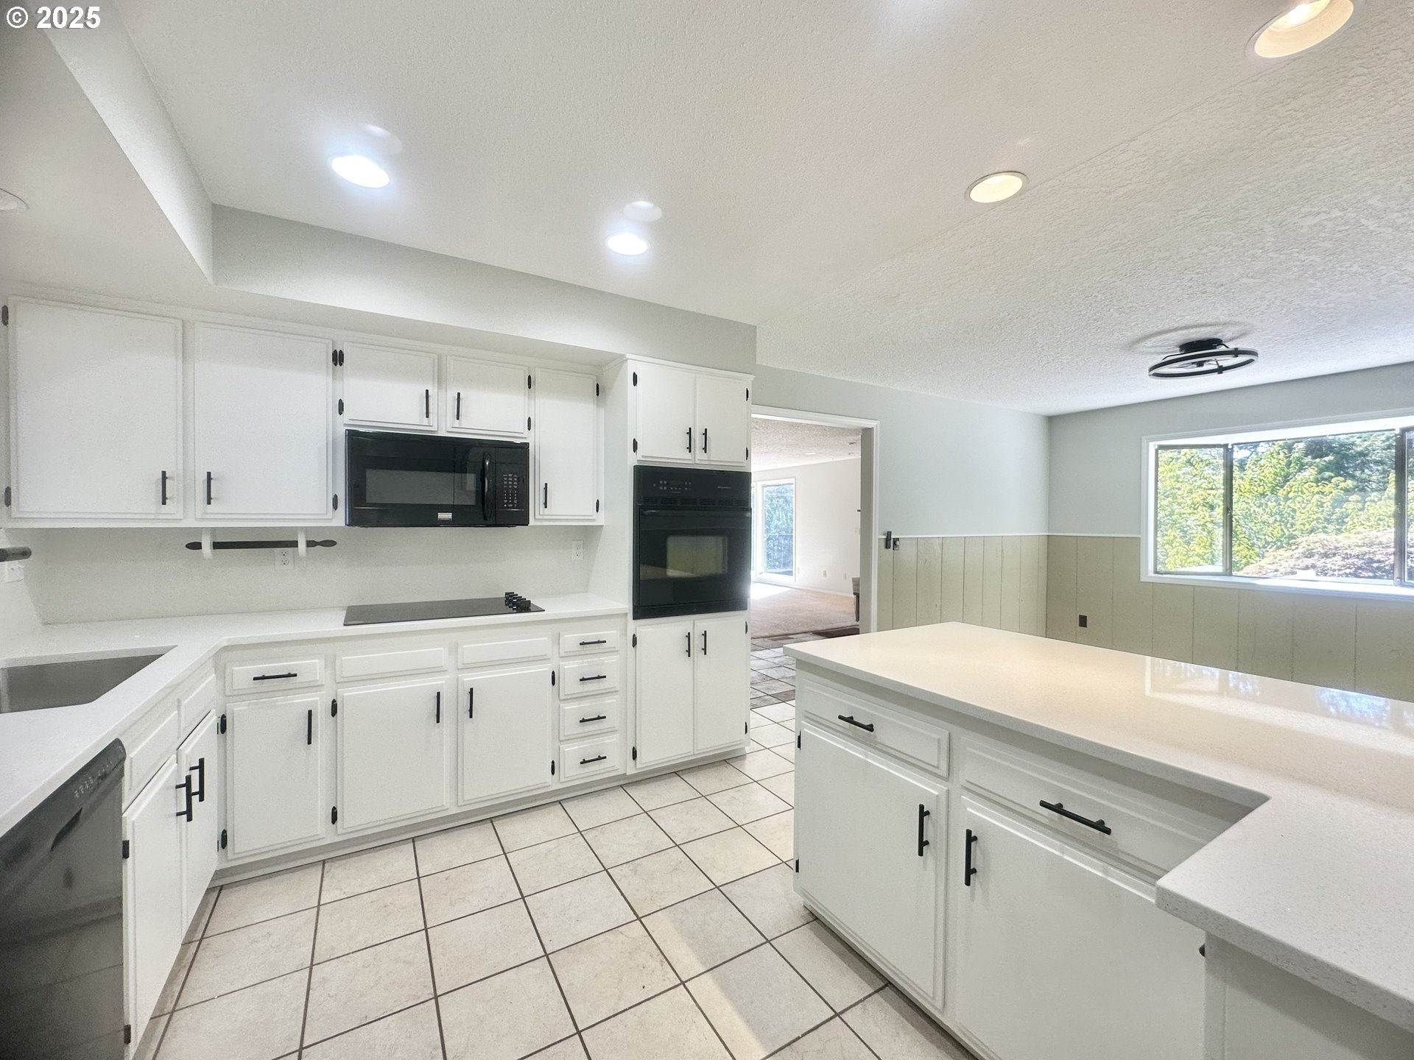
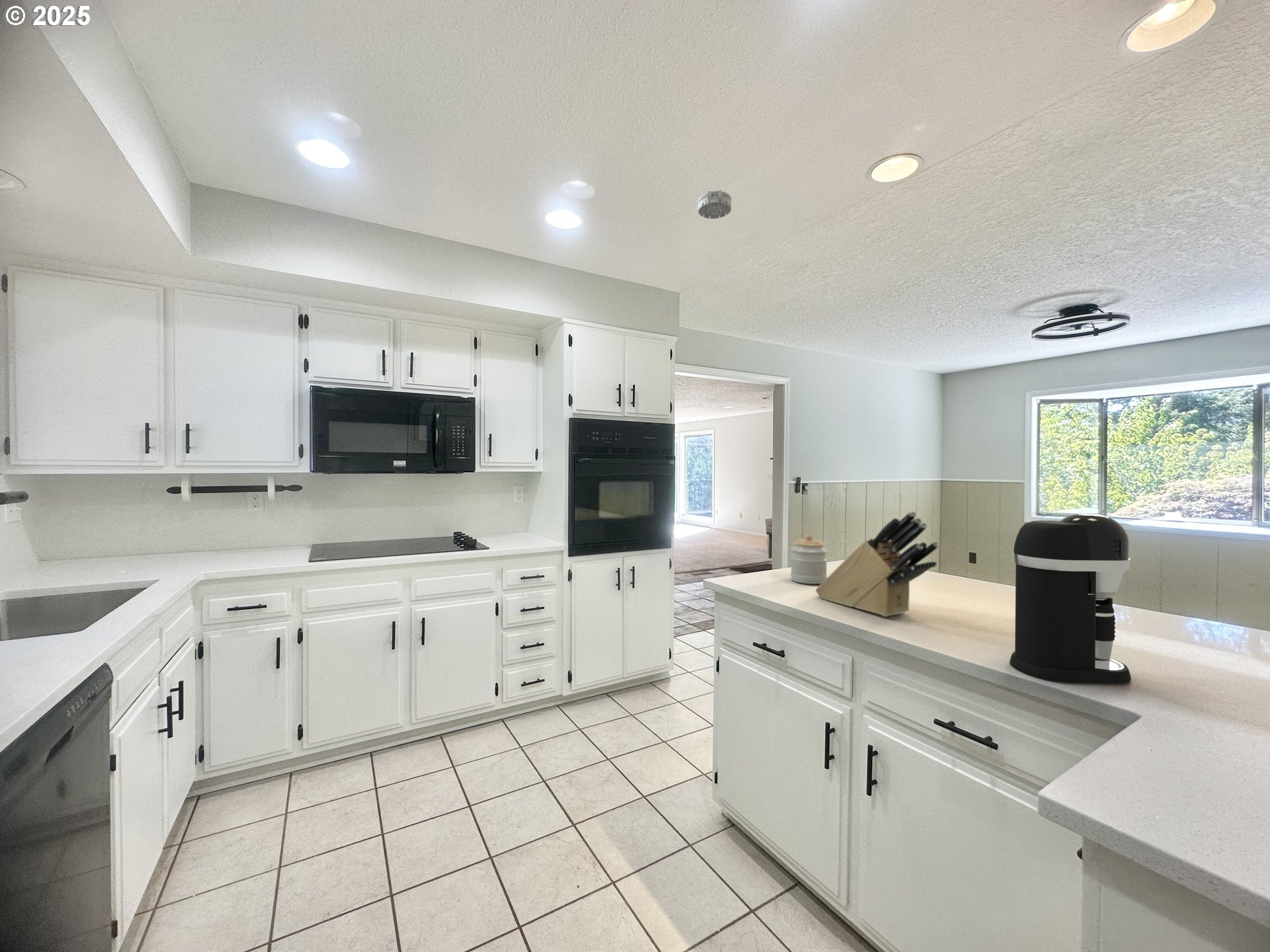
+ smoke detector (714, 204)
+ coffee maker (1068, 592)
+ knife block (872, 559)
+ jar (808, 557)
